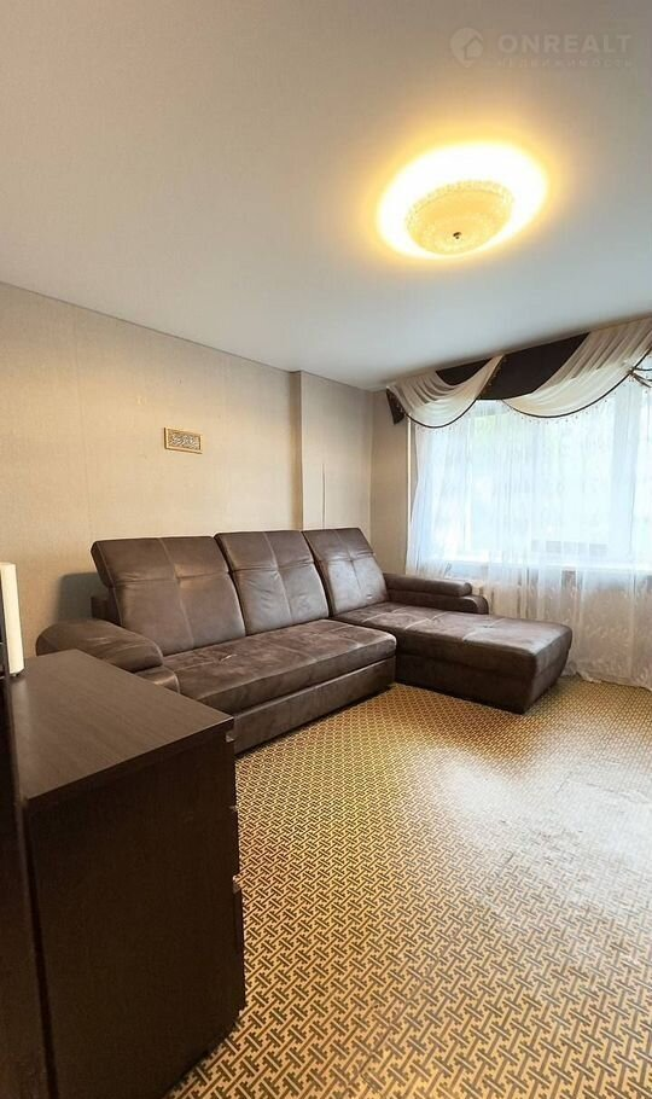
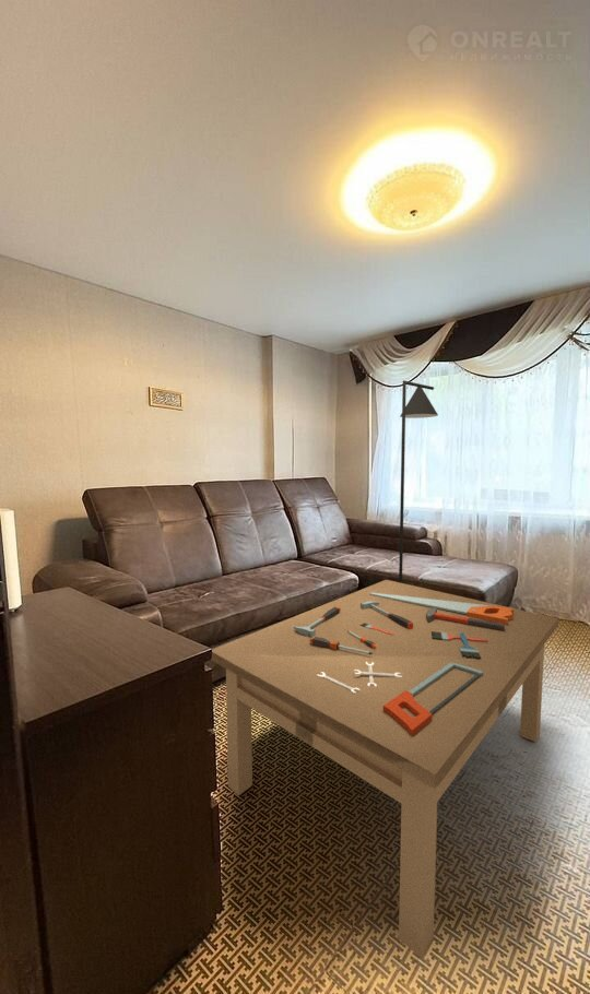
+ floor lamp (402, 519)
+ coffee table (398, 693)
